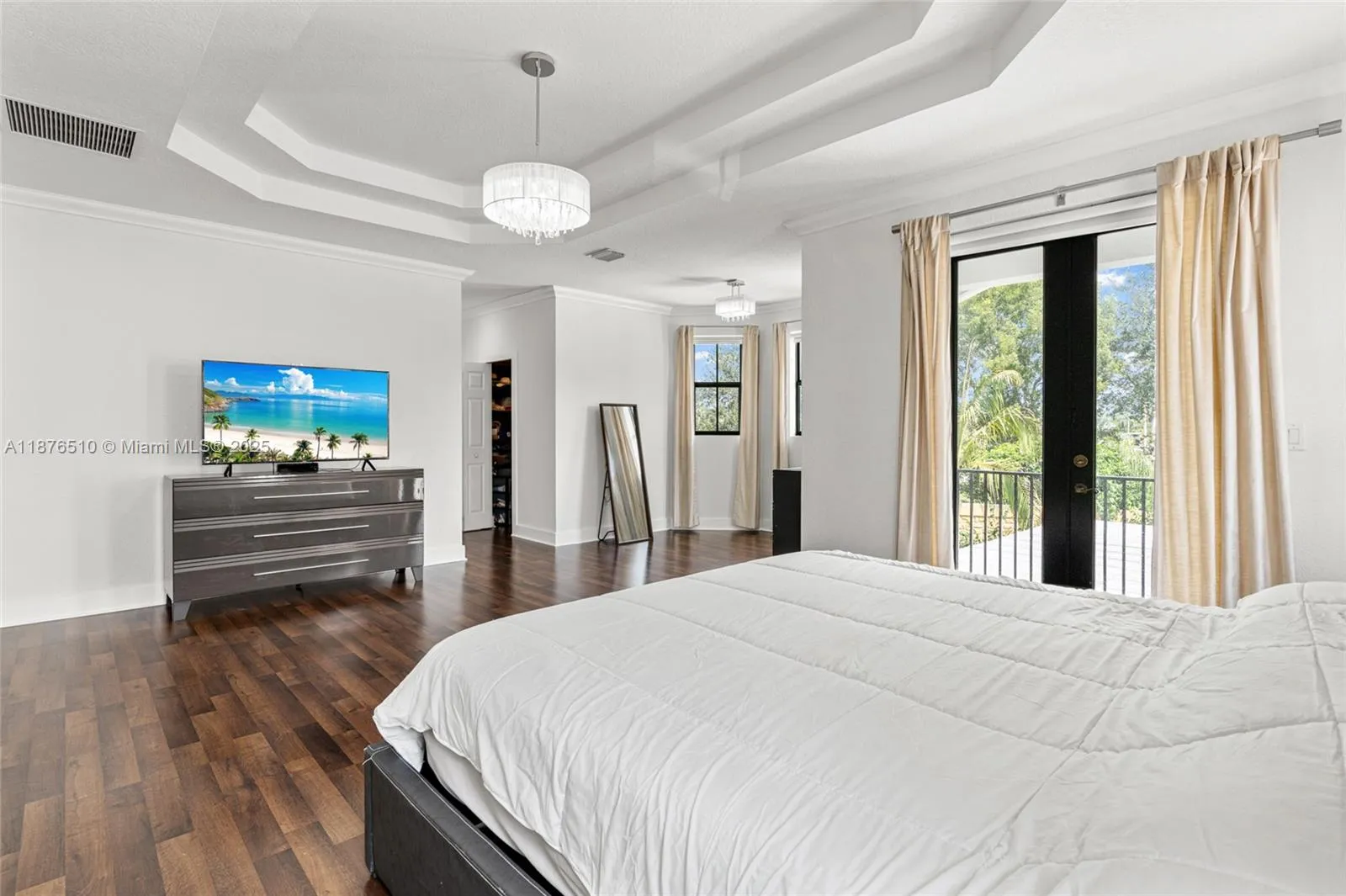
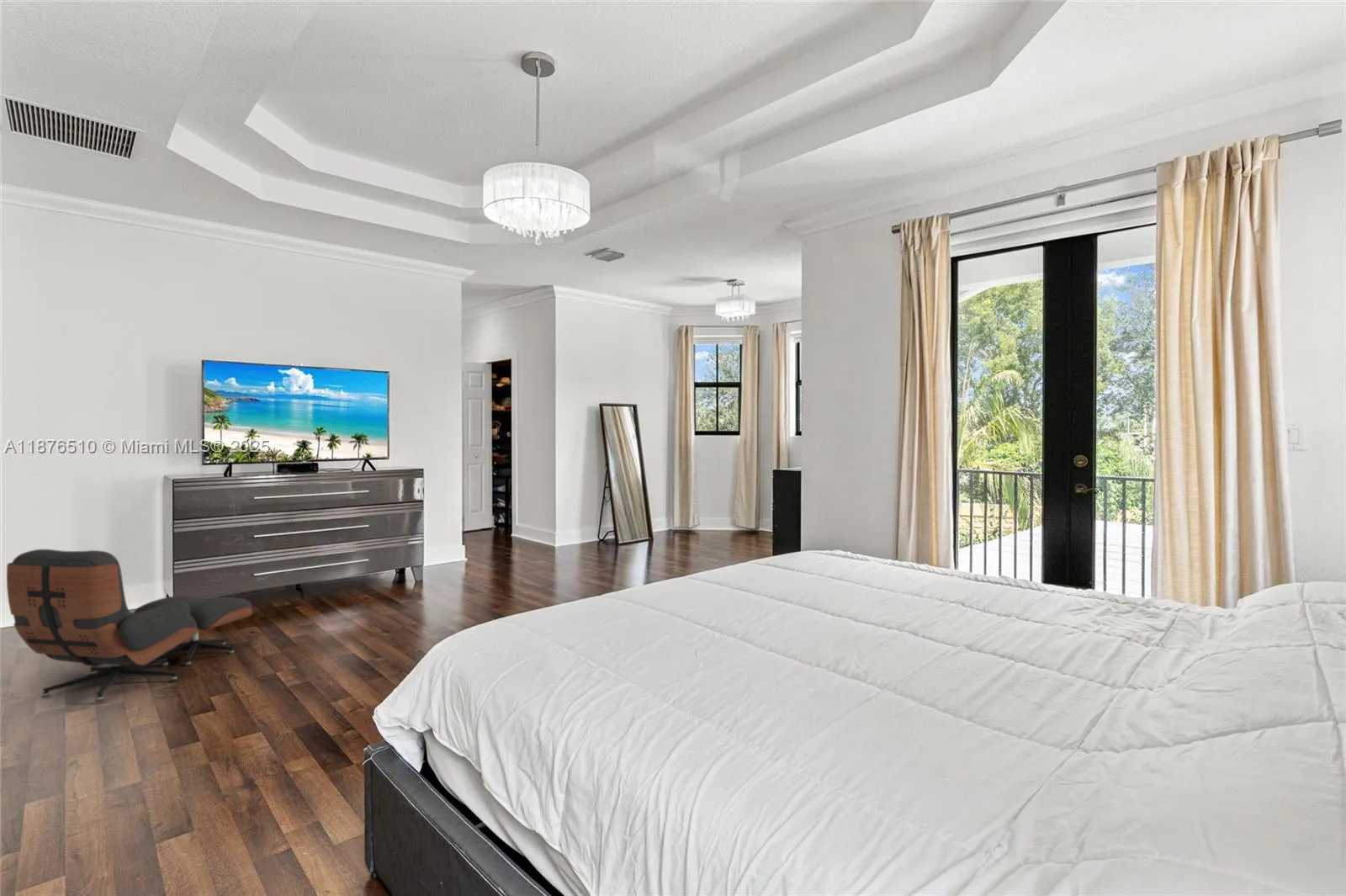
+ lounge chair (147, 605)
